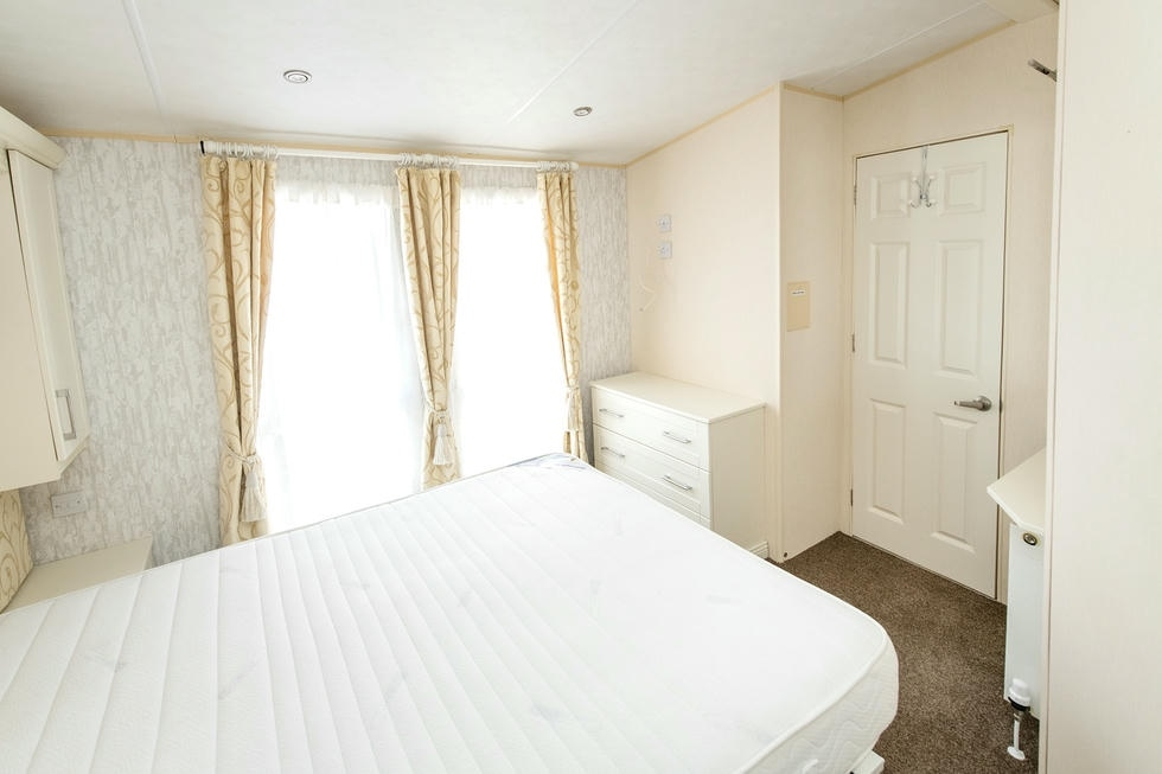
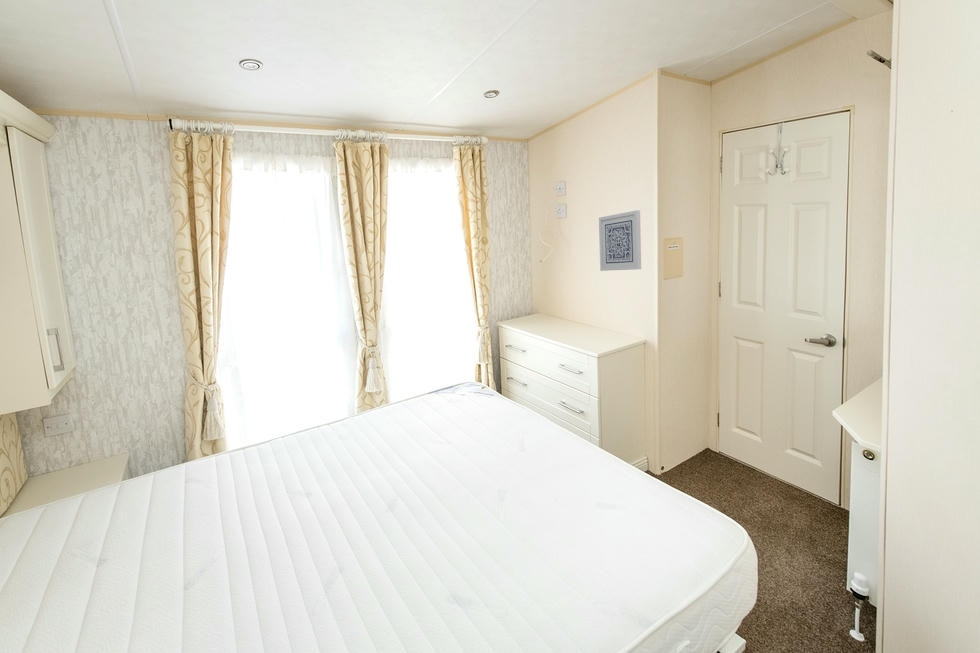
+ wall art (619, 242)
